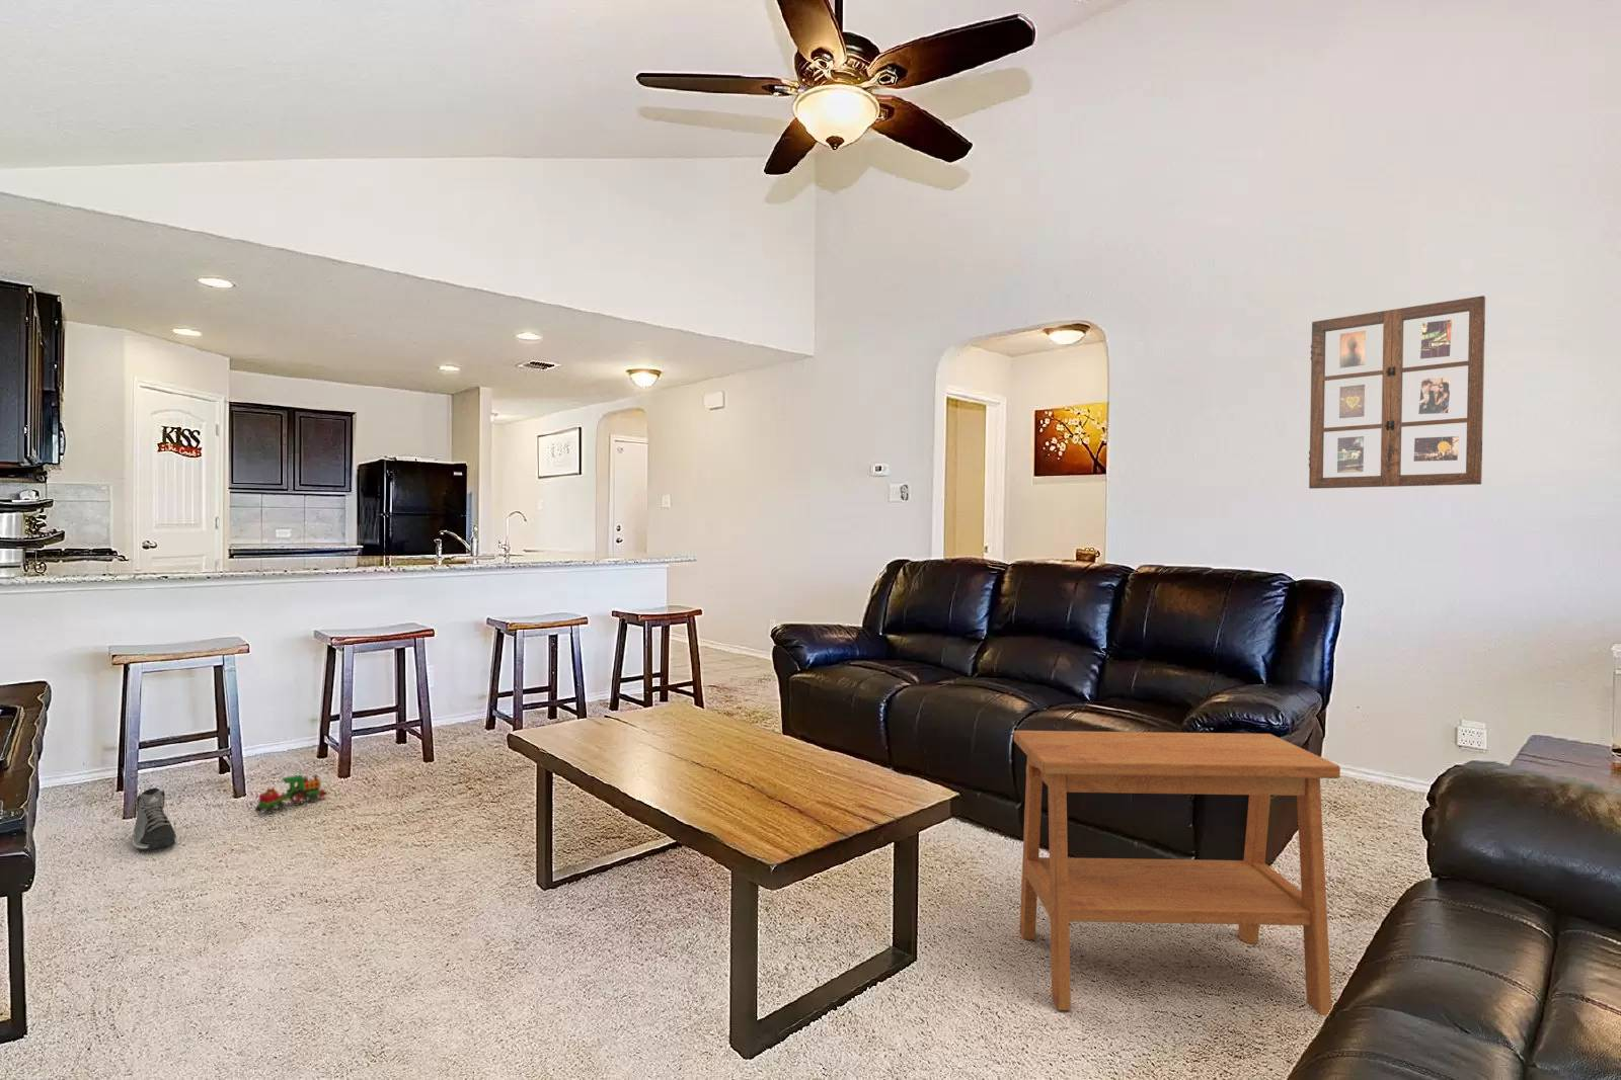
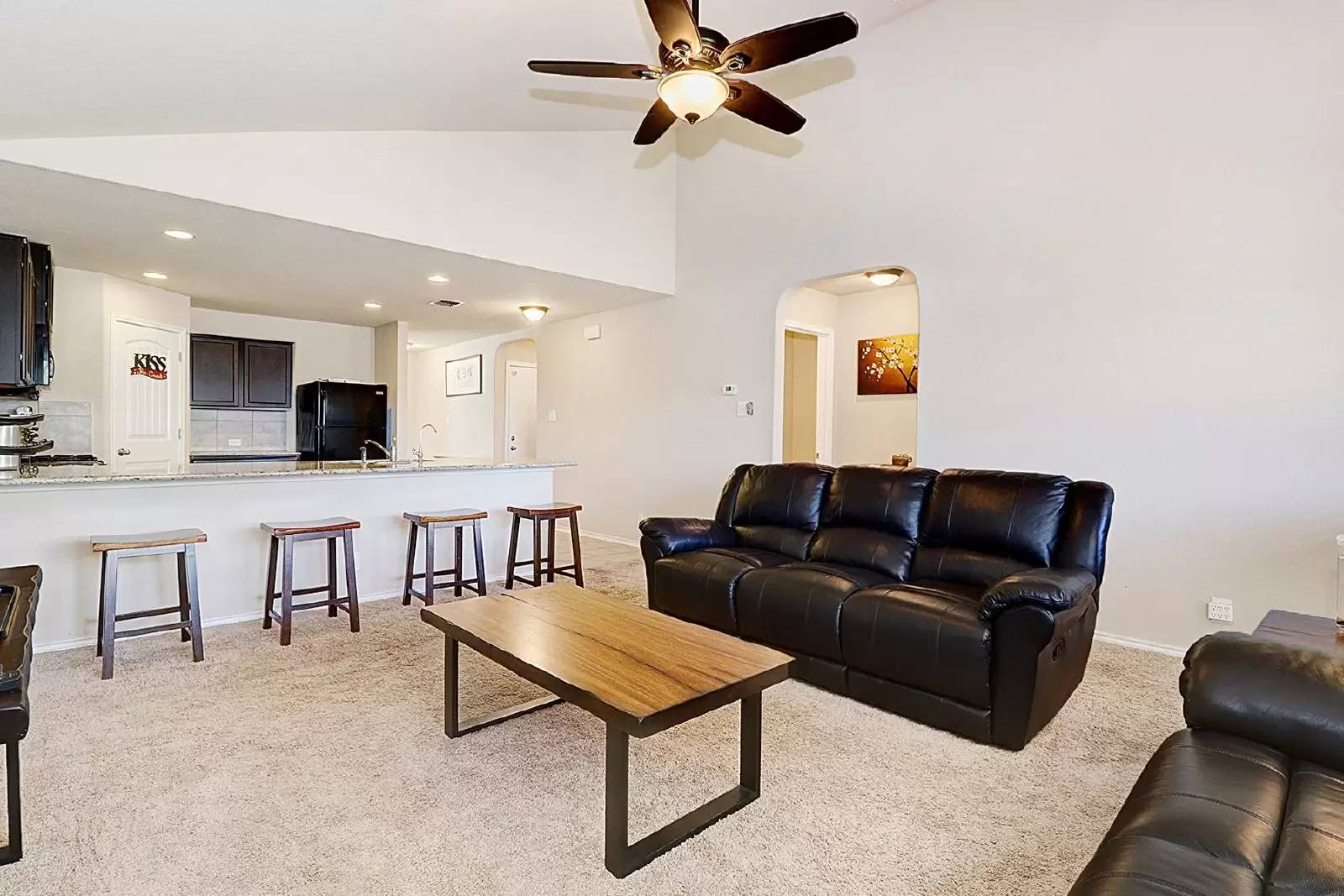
- toy train (293, 792)
- sneaker (151, 816)
- side table (1163, 859)
- picture frame (1391, 398)
